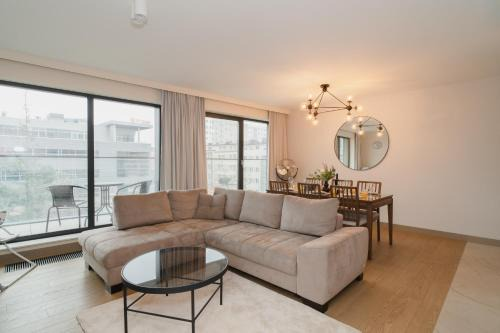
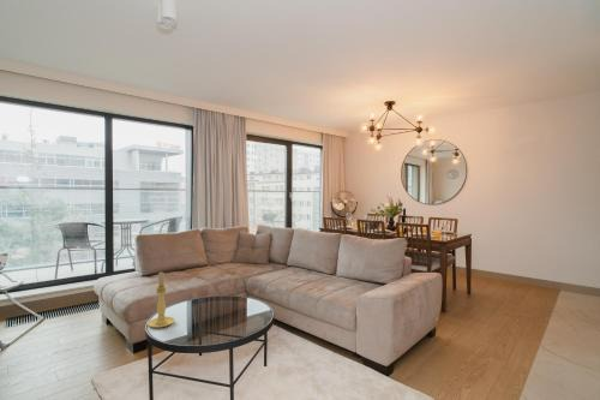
+ candle holder (161, 297)
